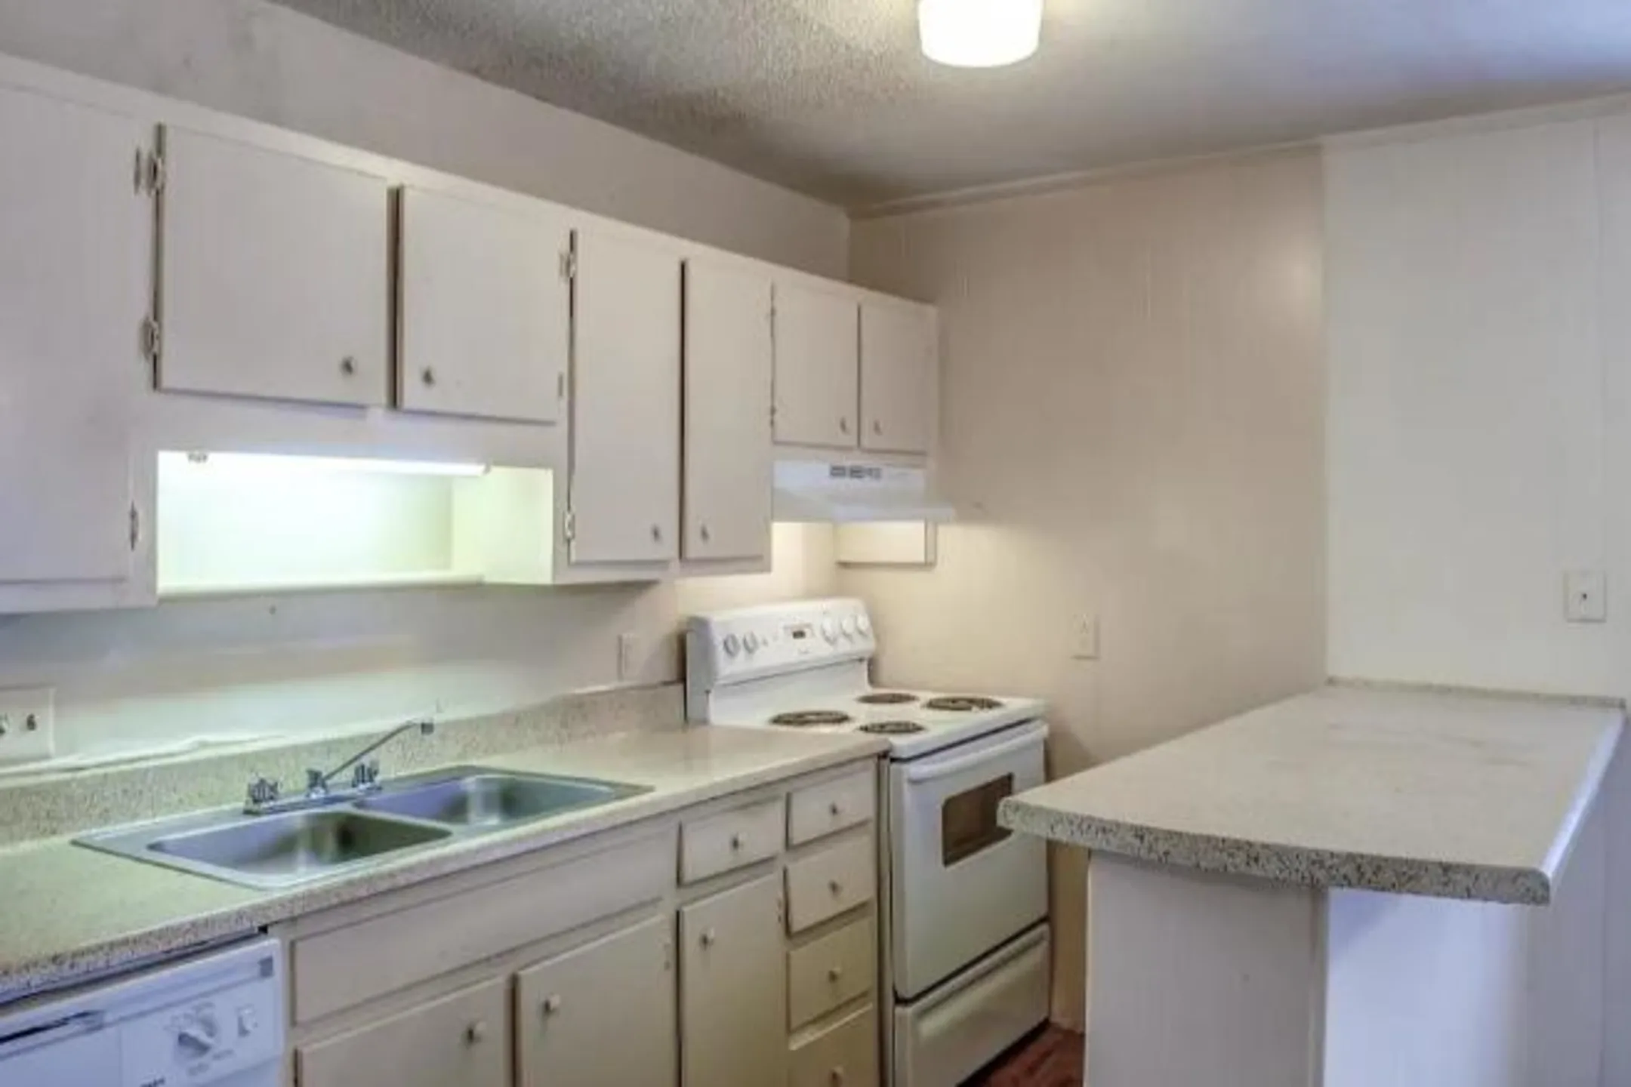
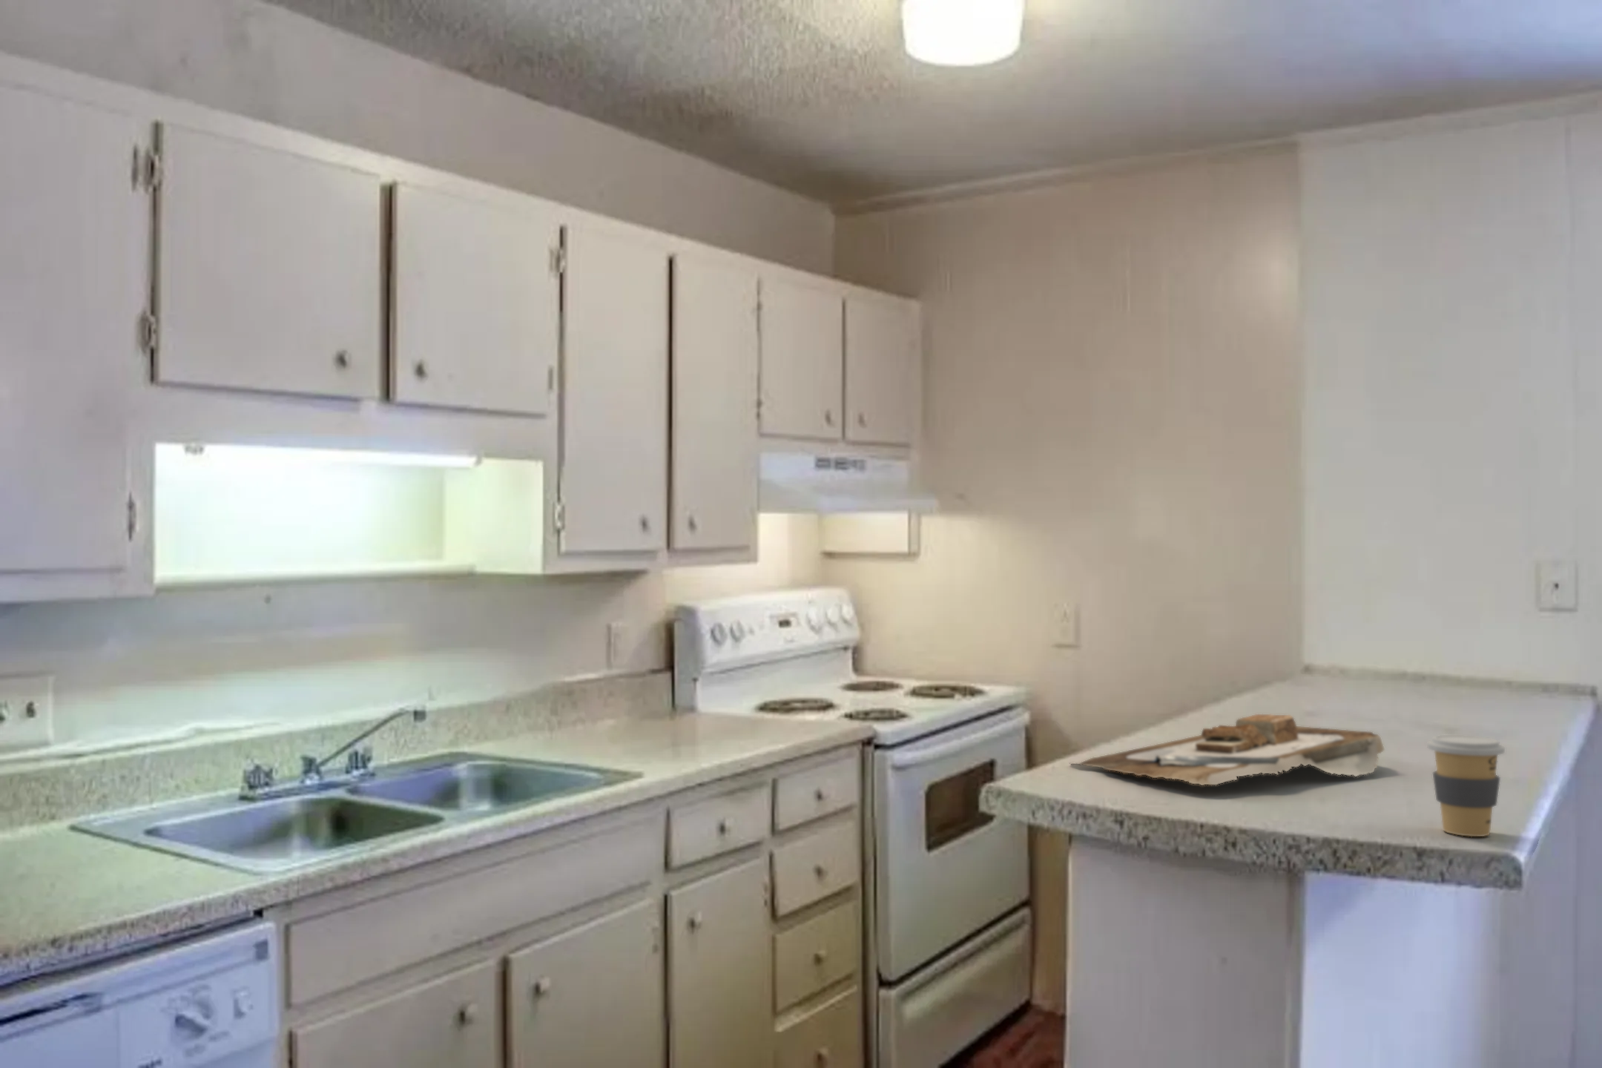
+ coffee cup (1466, 786)
+ cutting board (1235, 741)
